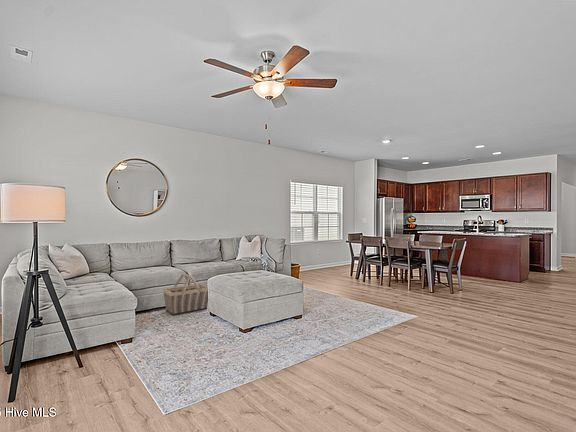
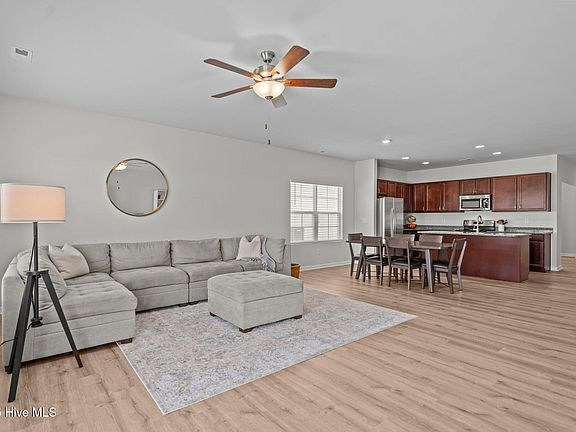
- basket (186, 292)
